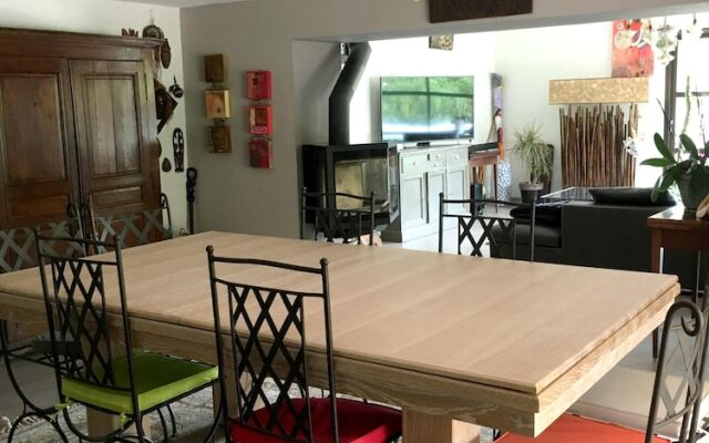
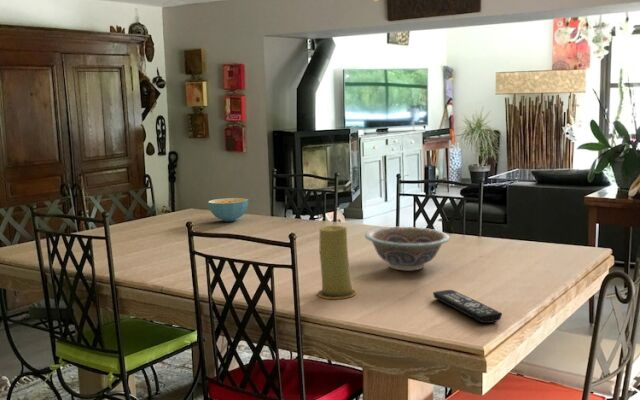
+ remote control (465, 305)
+ candle (335, 260)
+ cereal bowl (228, 210)
+ decorative bowl (407, 250)
